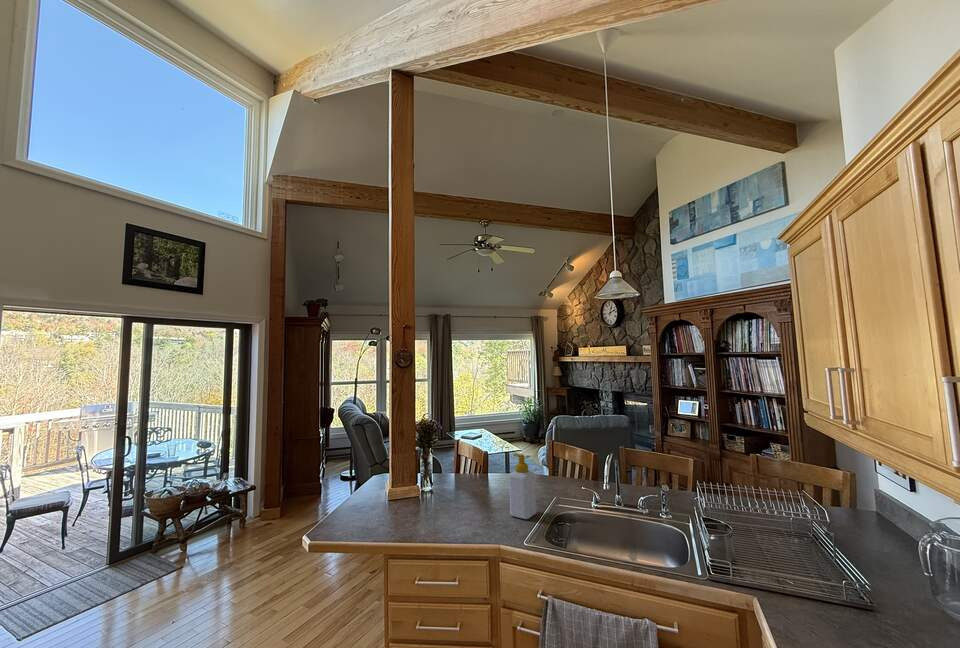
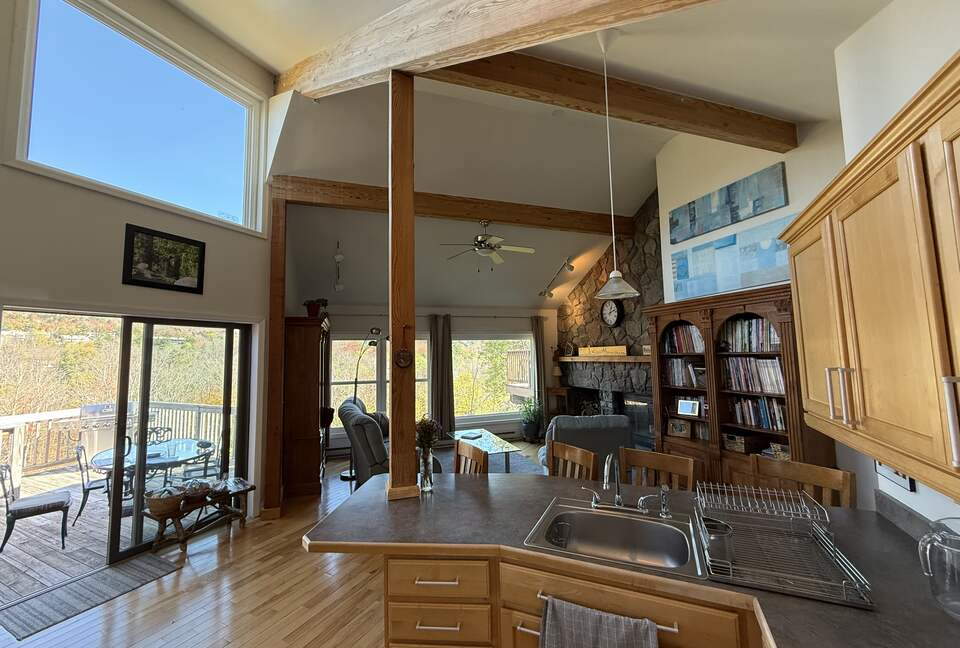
- soap bottle (522, 484)
